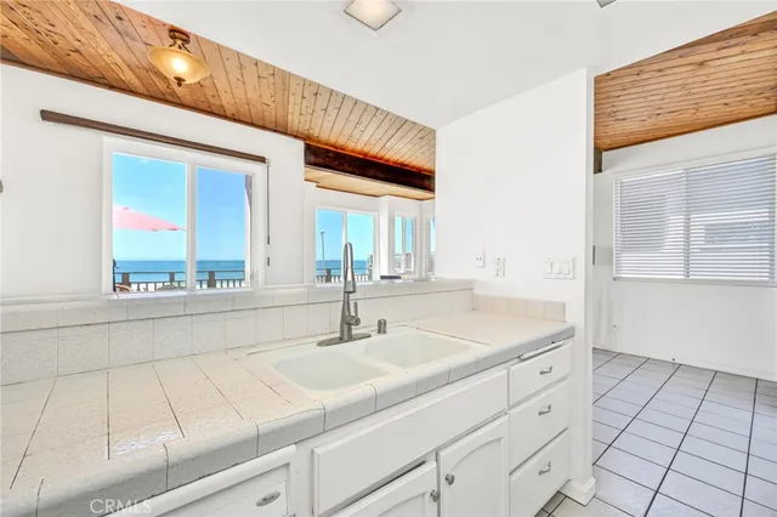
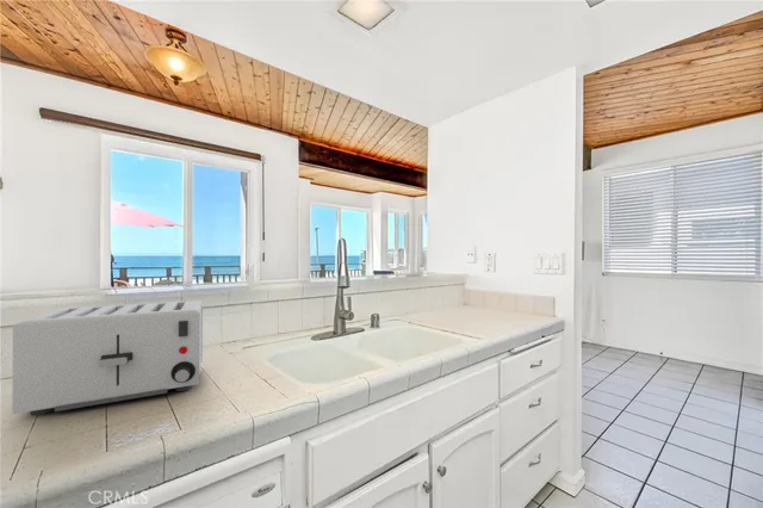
+ toaster (124, 351)
